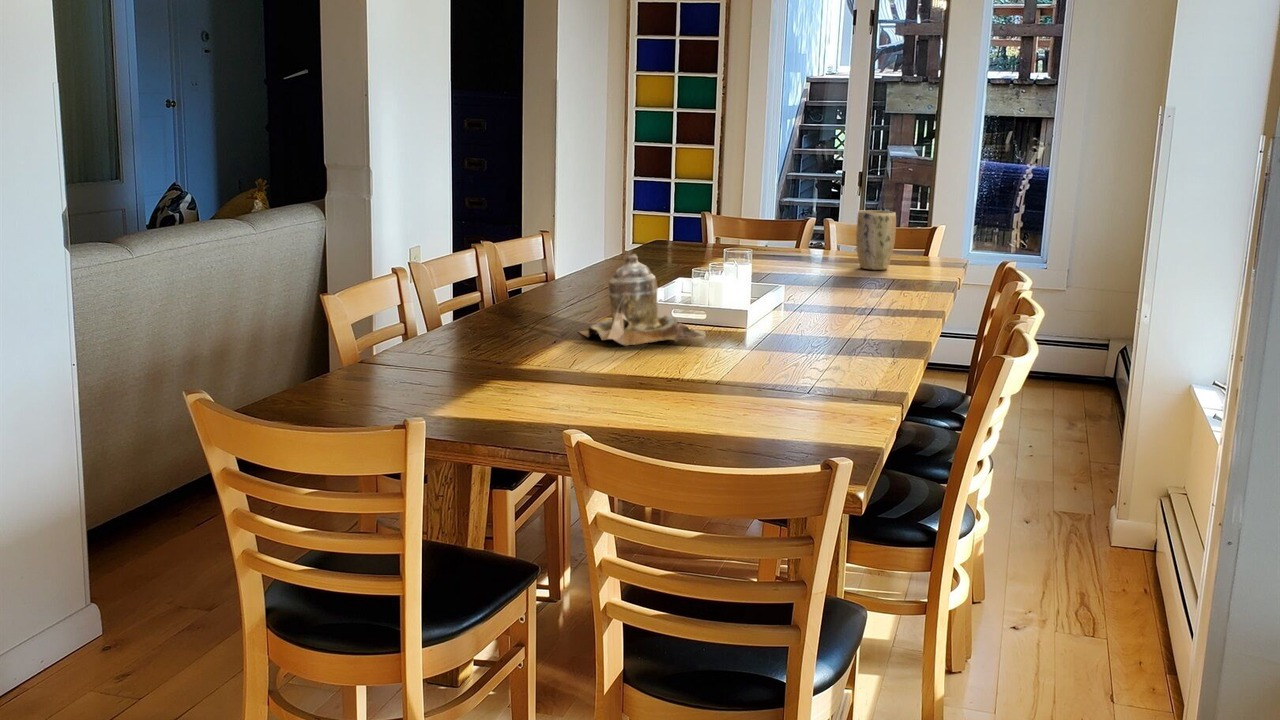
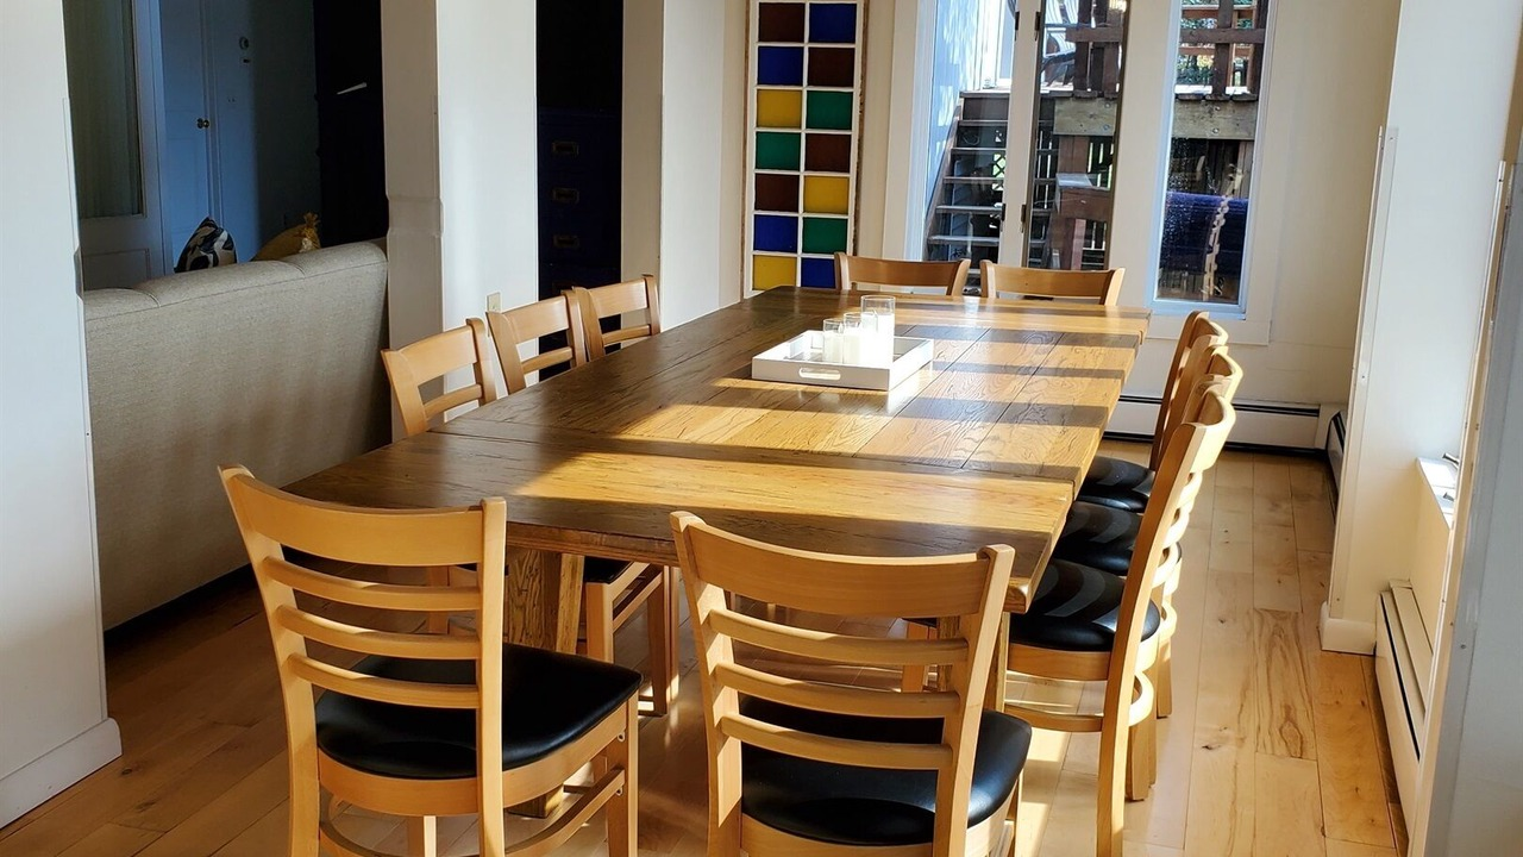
- plant pot (875, 240)
- teapot (639, 296)
